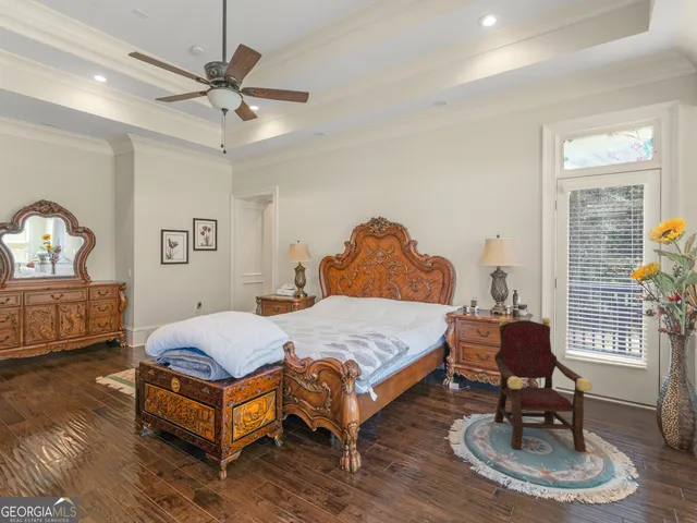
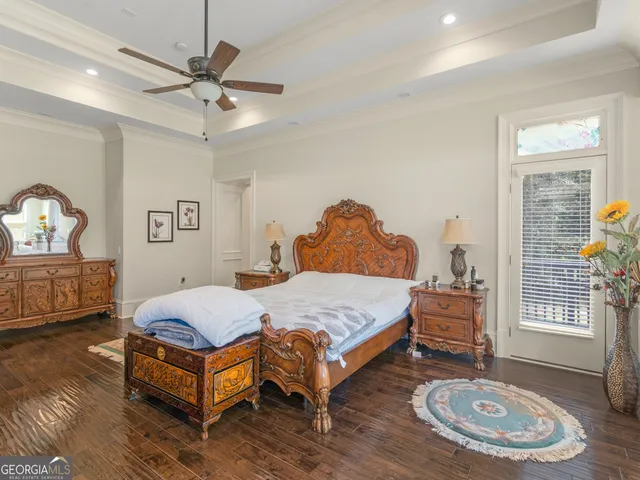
- armchair (535, 377)
